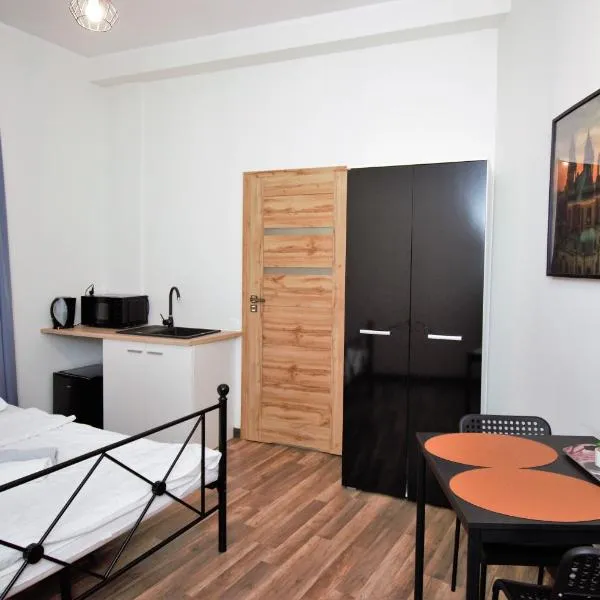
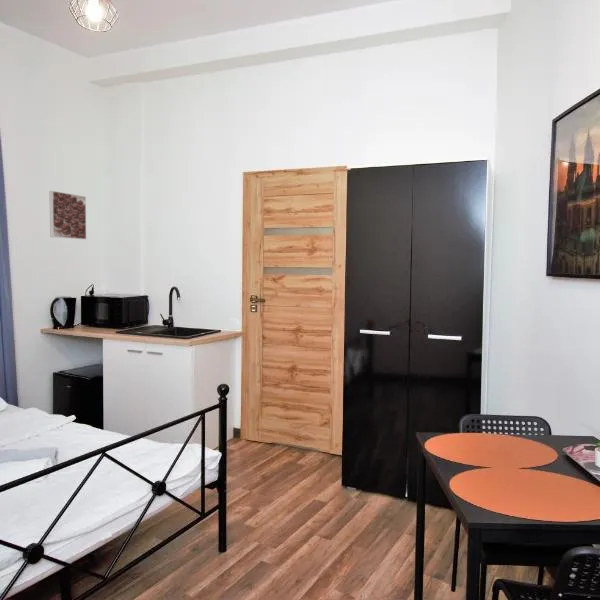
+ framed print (68, 216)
